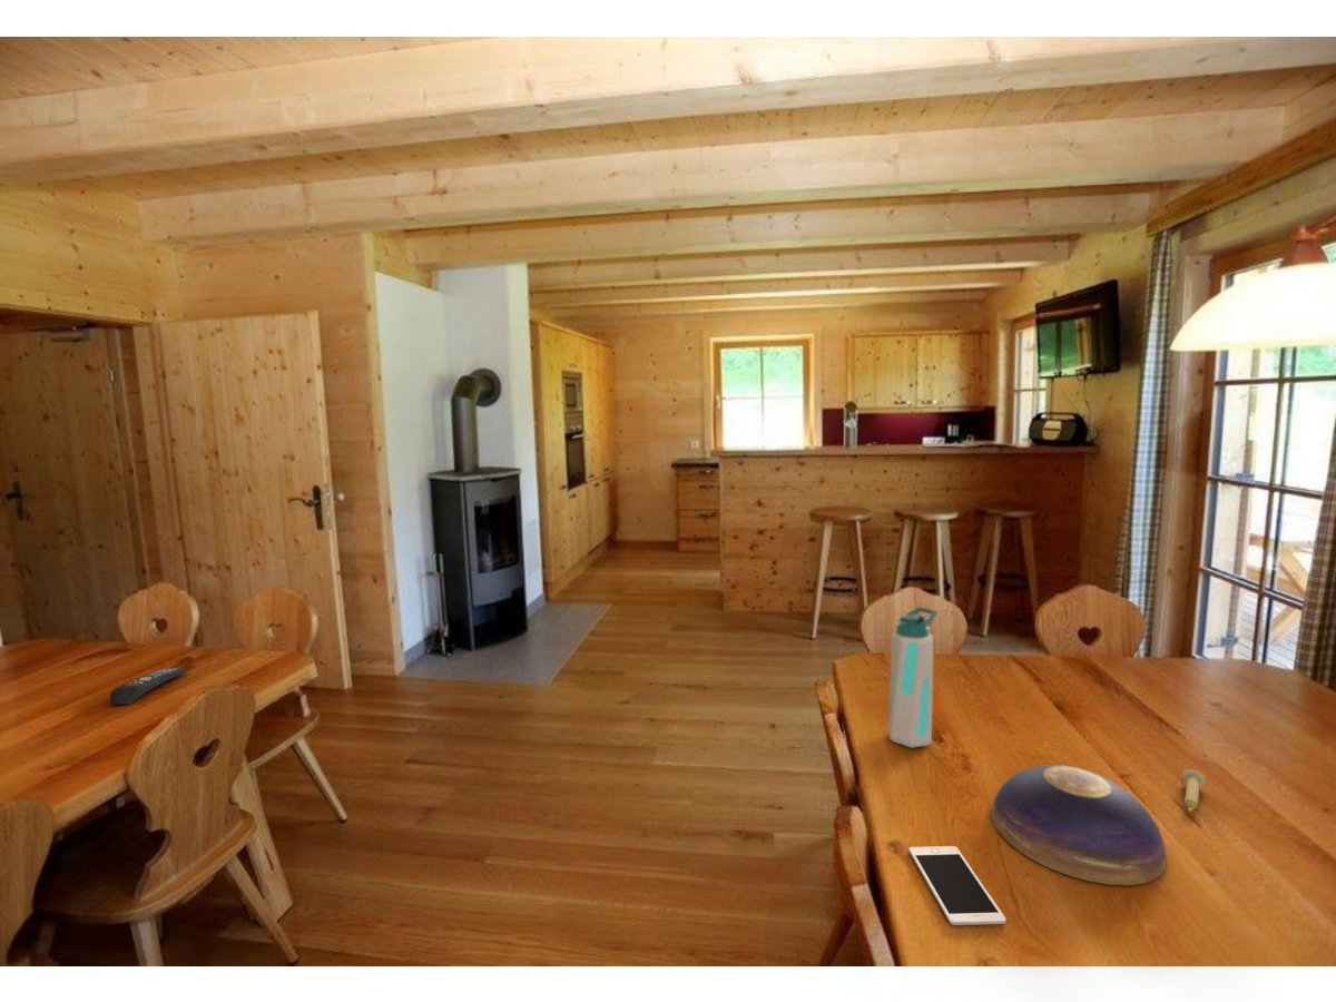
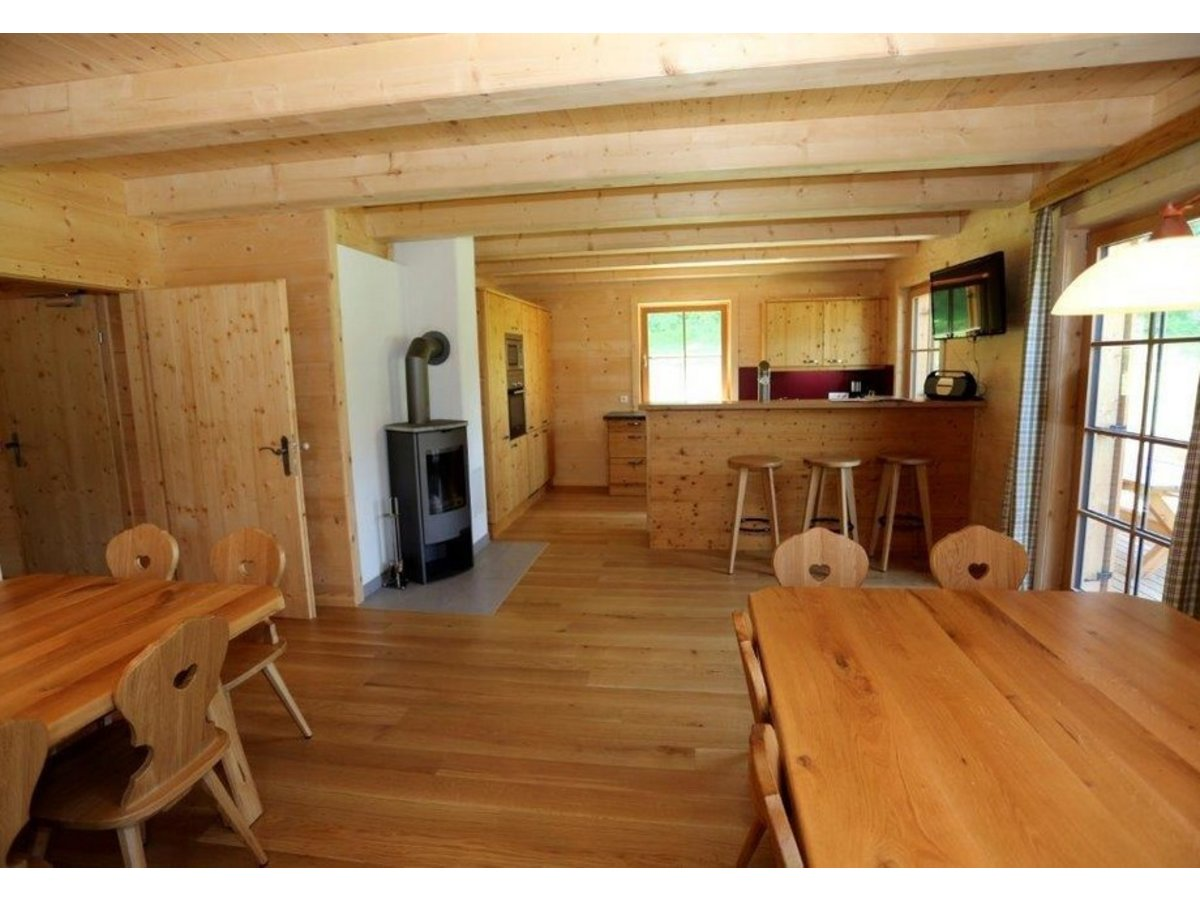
- candle (1193, 788)
- remote control (148, 681)
- decorative bowl (1075, 805)
- cell phone (953, 882)
- water bottle (912, 676)
